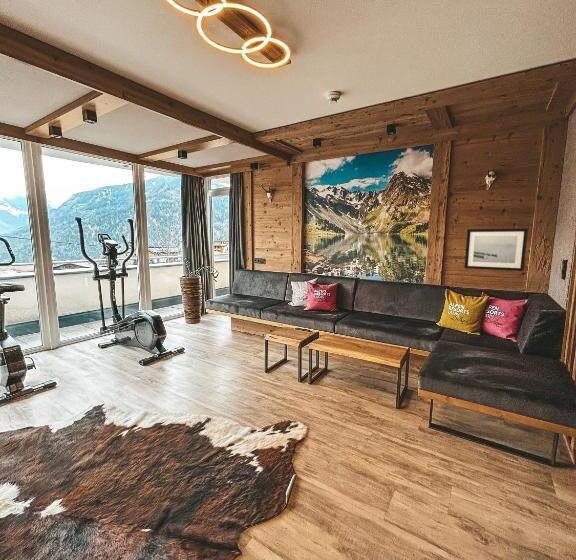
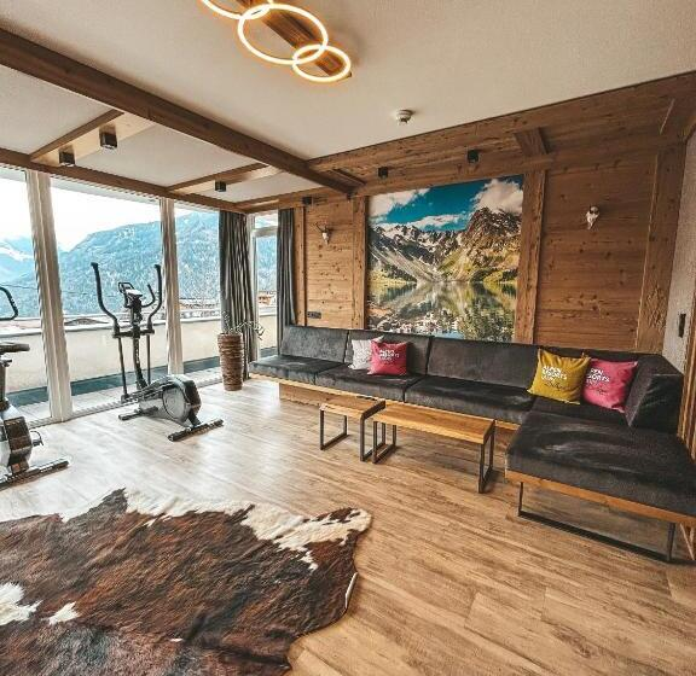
- wall art (494, 249)
